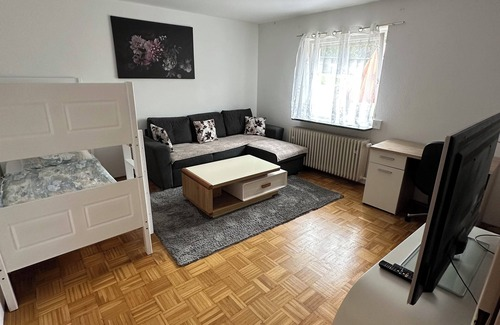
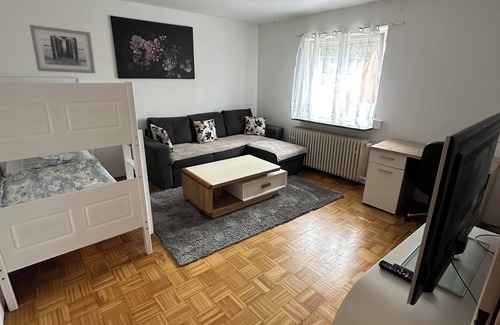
+ wall art (64, 51)
